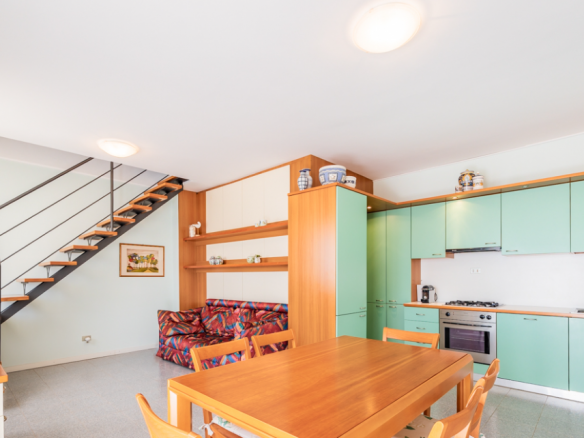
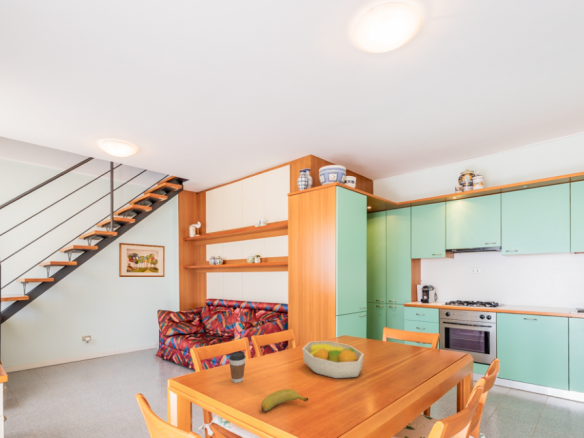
+ banana (281, 401)
+ fruit bowl (332, 356)
+ coffee cup (237, 367)
